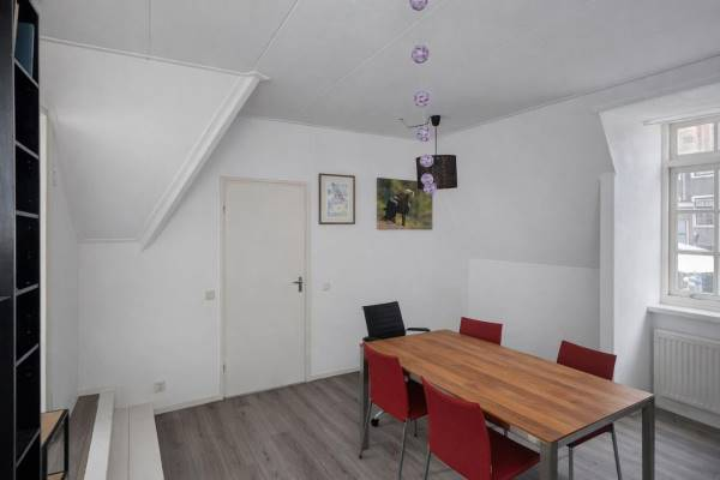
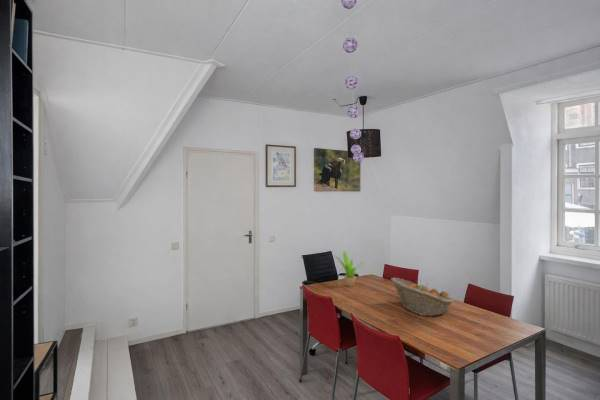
+ fruit basket (420, 294)
+ potted plant (350, 269)
